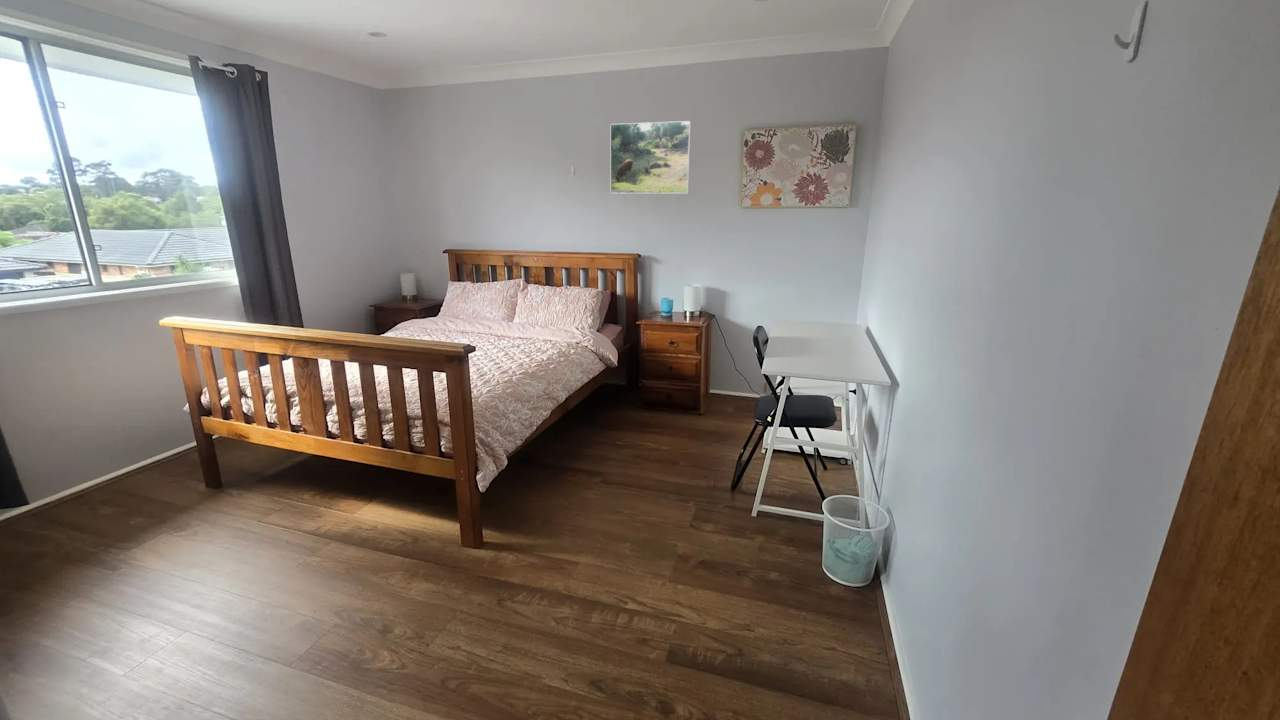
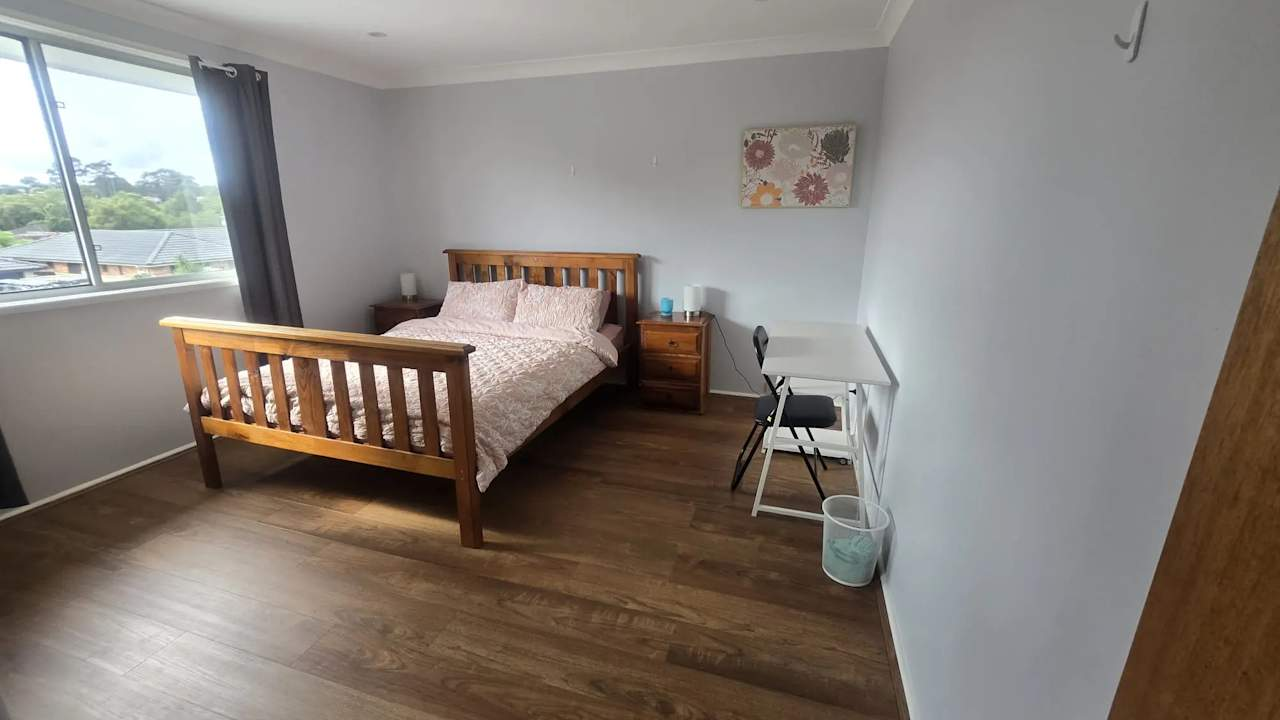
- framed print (649, 158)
